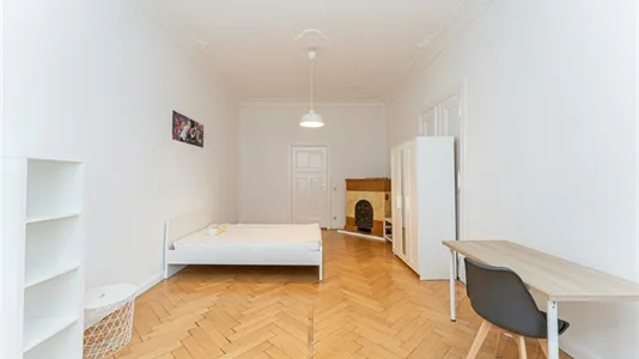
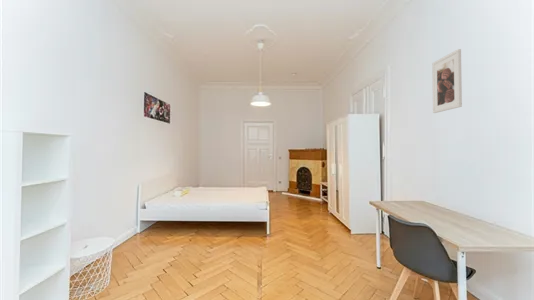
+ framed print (445, 83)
